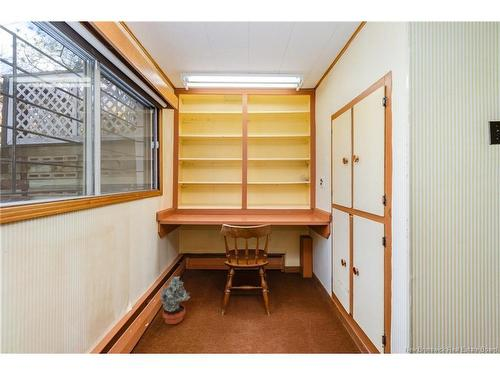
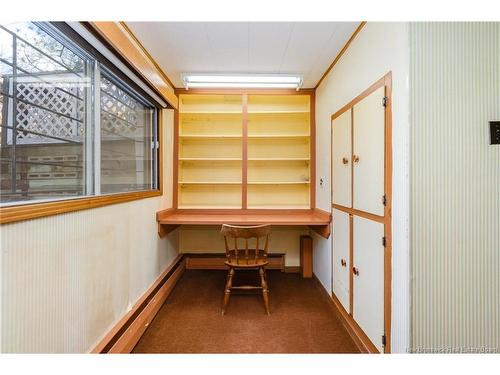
- potted plant (173, 299)
